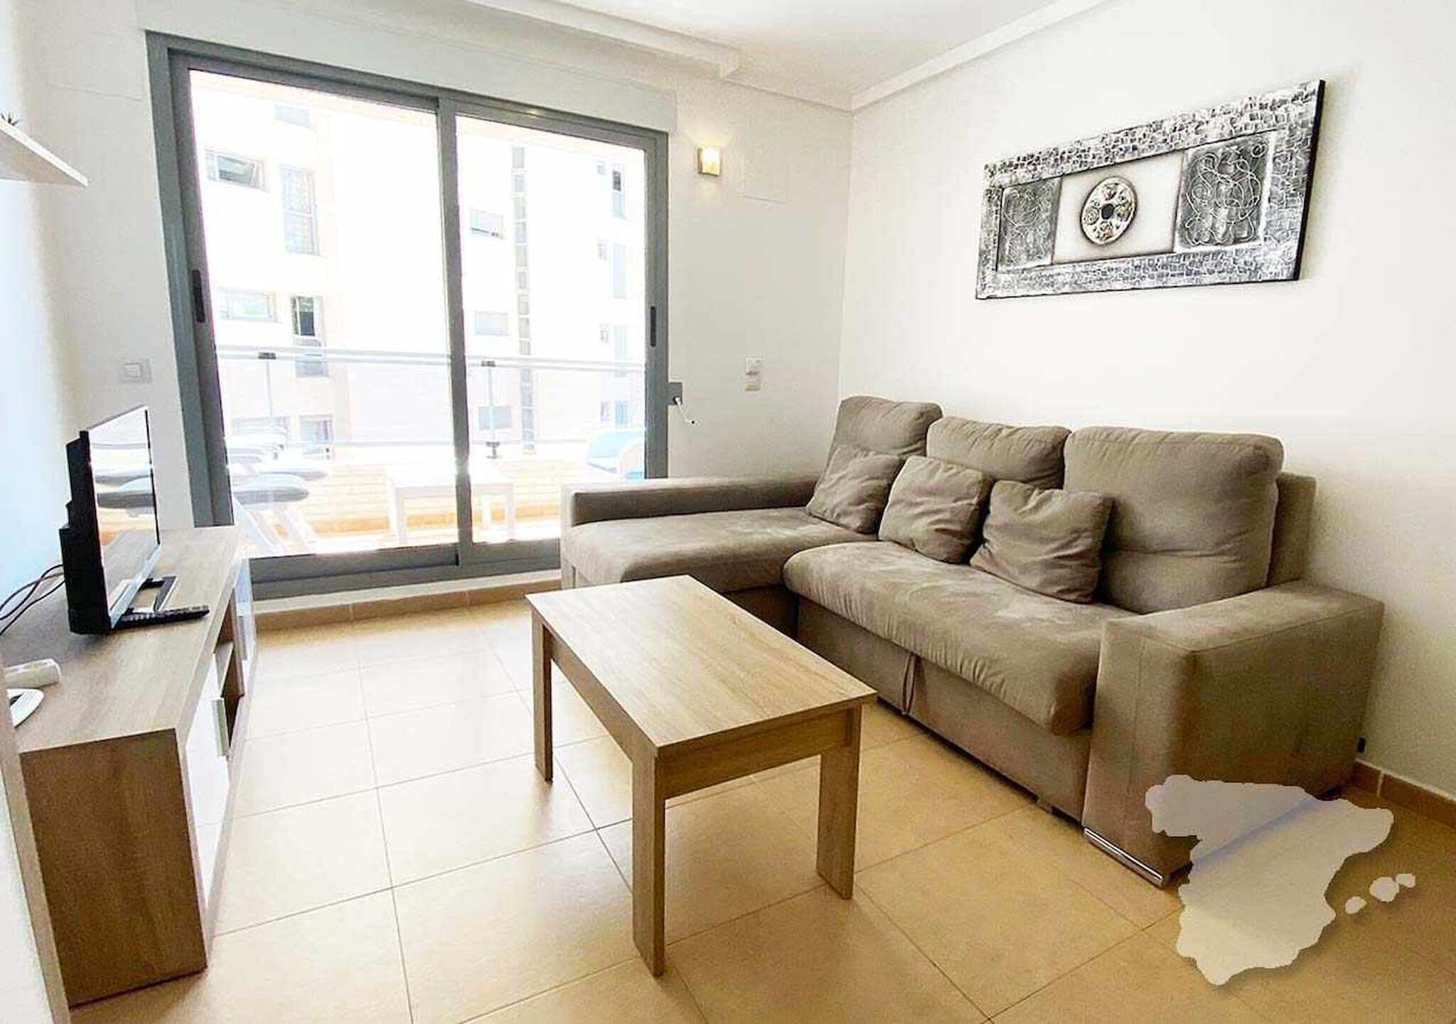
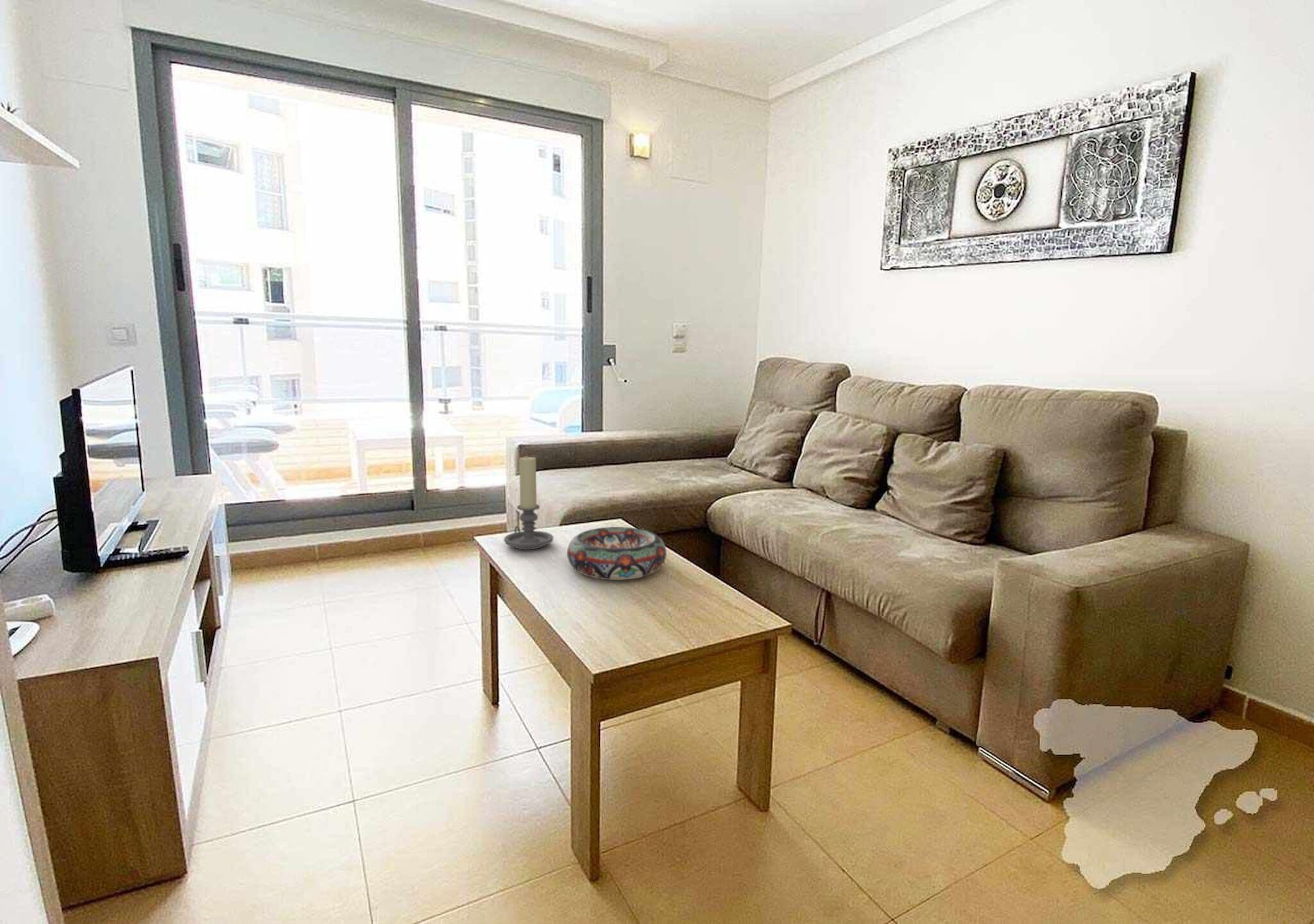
+ candle holder (526, 500)
+ decorative bowl (617, 552)
